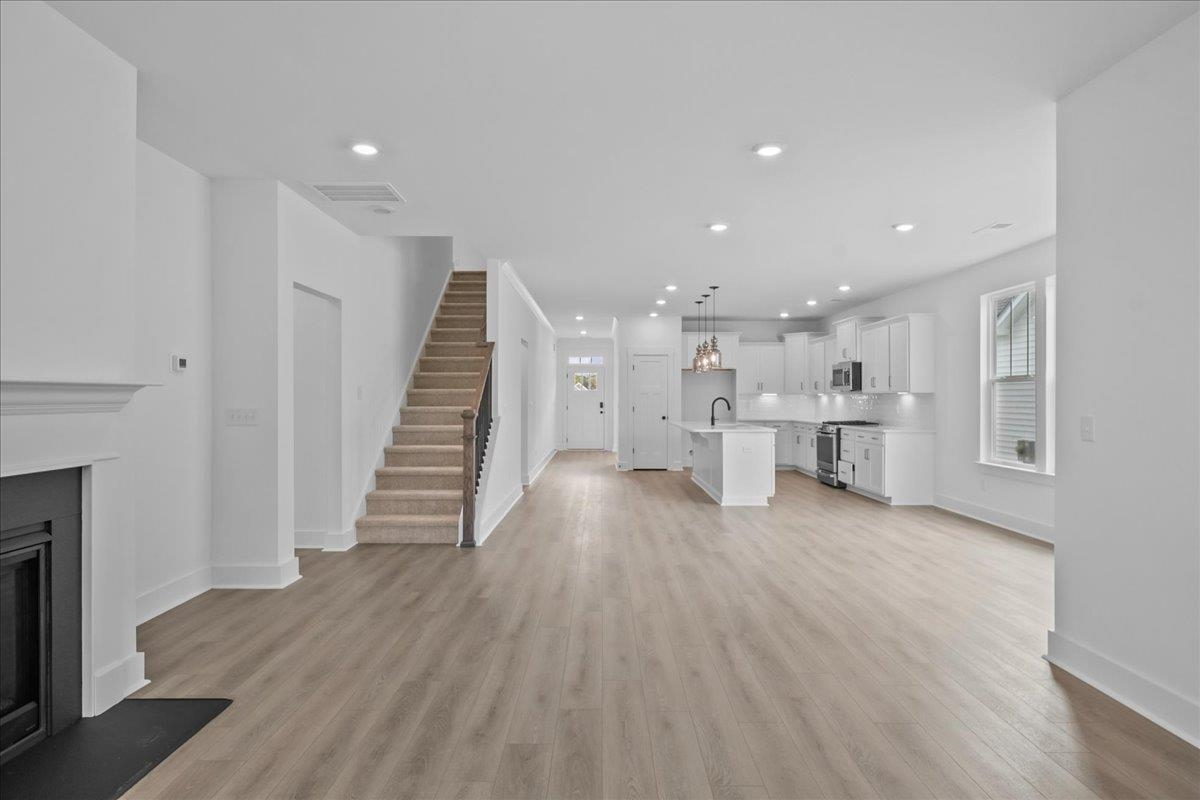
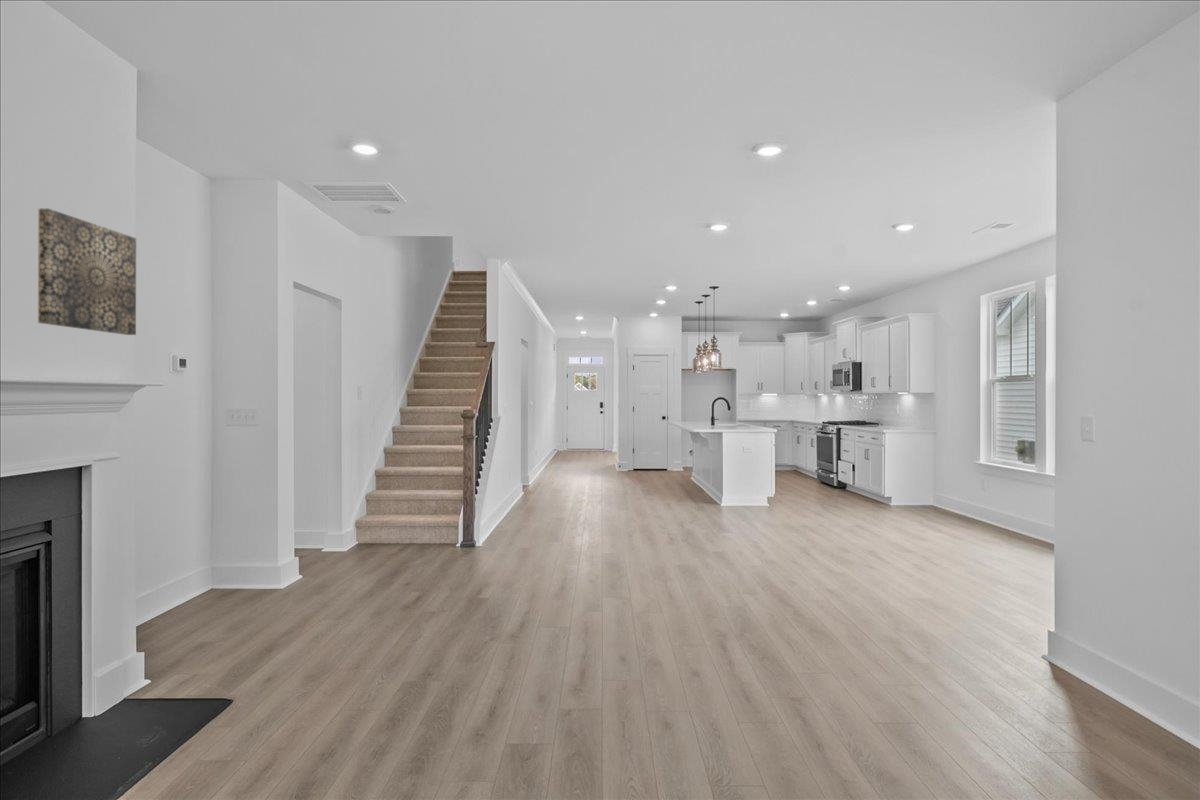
+ wall art (91, 277)
